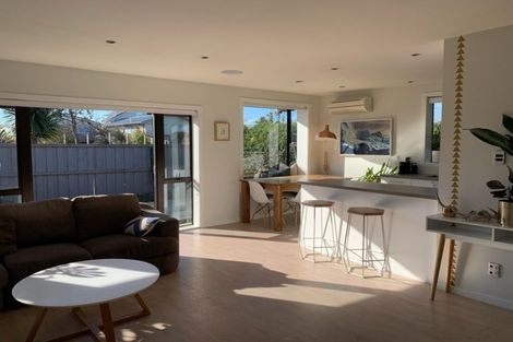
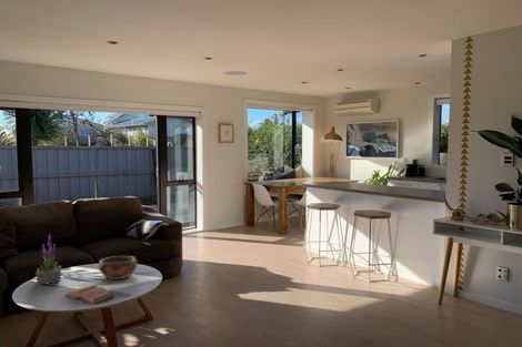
+ decorative bowl (118, 267)
+ potted plant (48, 258)
+ hardback book (89, 293)
